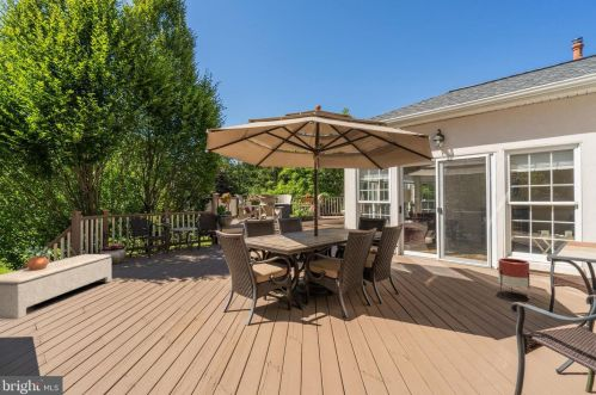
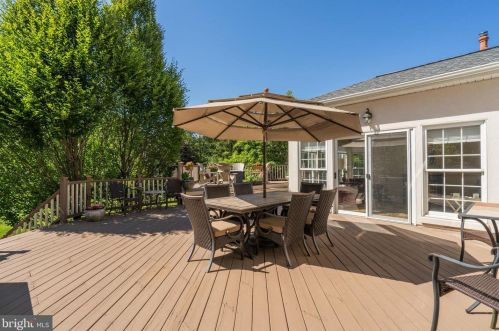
- potted plant (39, 257)
- bench (57, 279)
- planter (514, 277)
